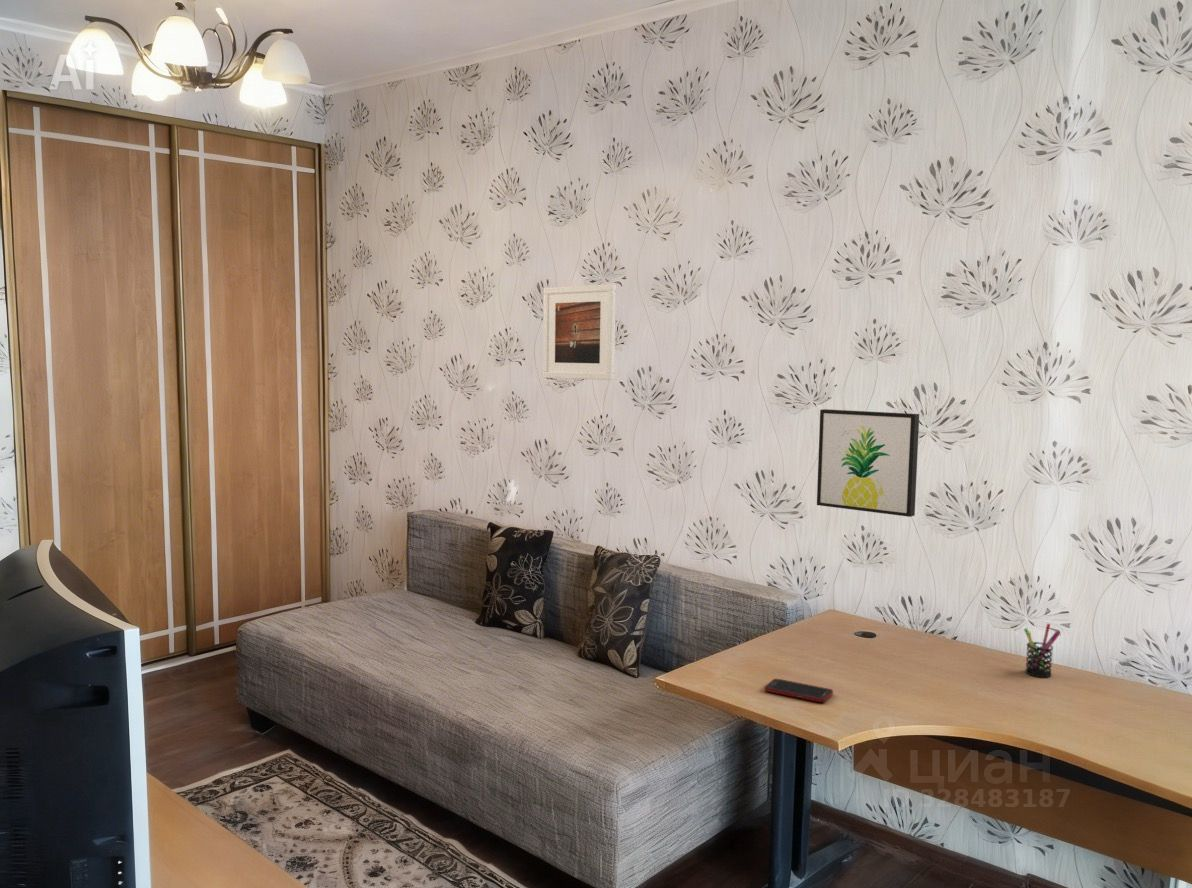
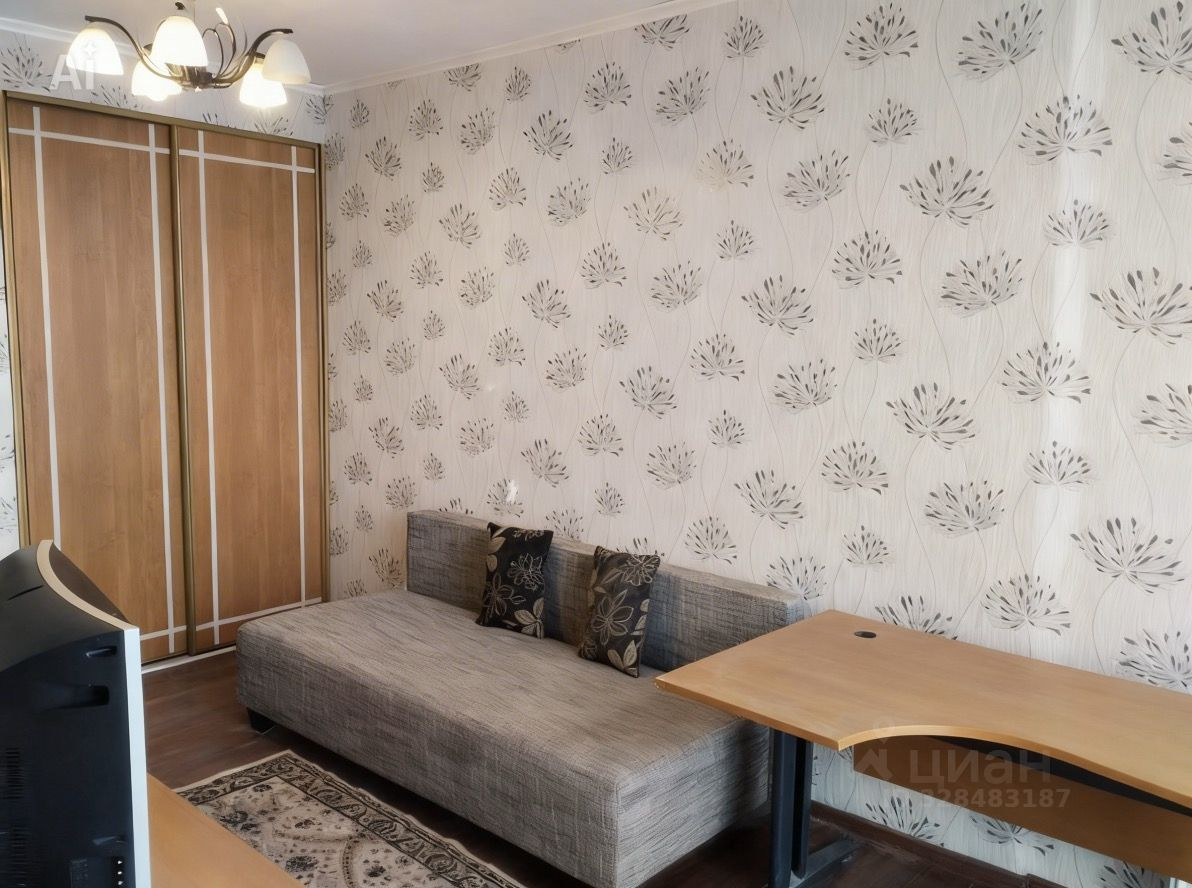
- cell phone (798, 690)
- wall art (866, 461)
- pen holder (1038, 648)
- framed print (578, 332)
